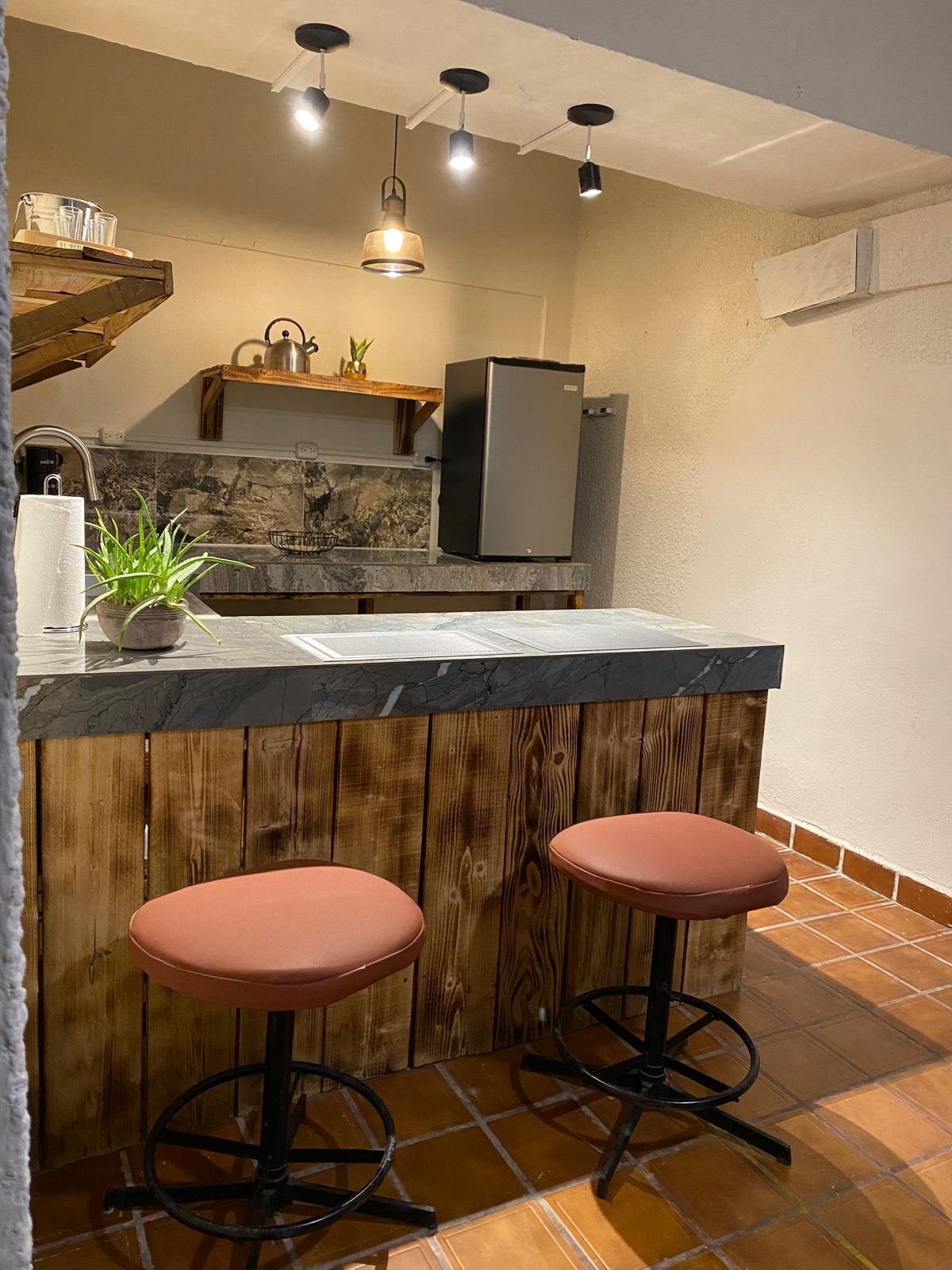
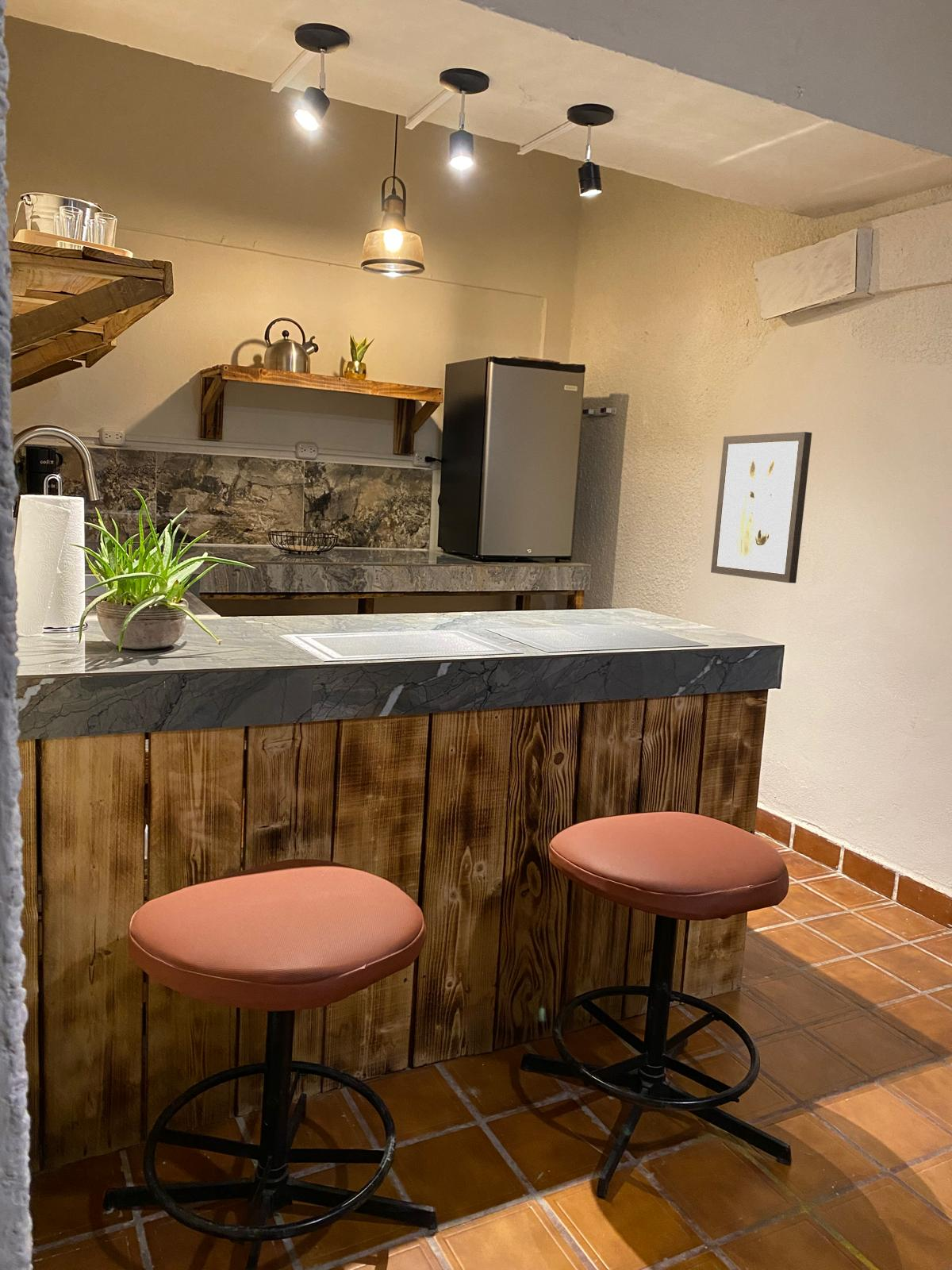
+ wall art (758, 506)
